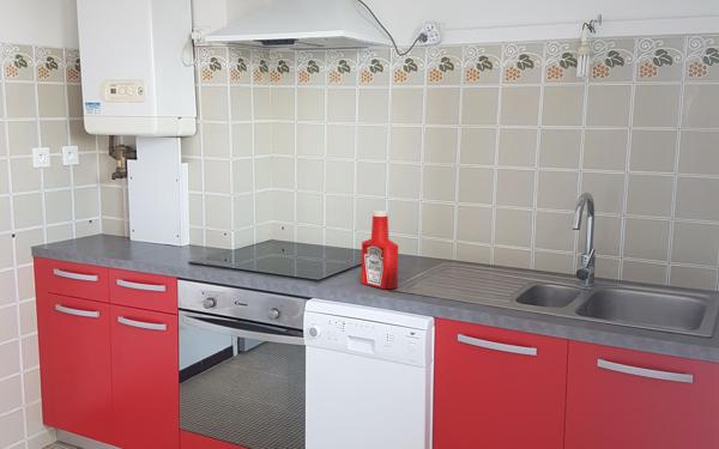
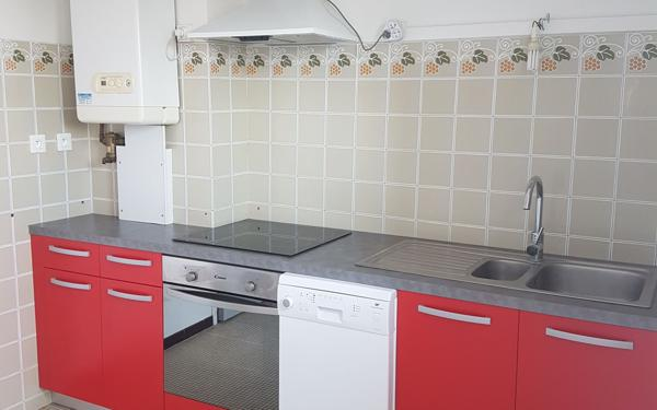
- soap bottle (379, 248)
